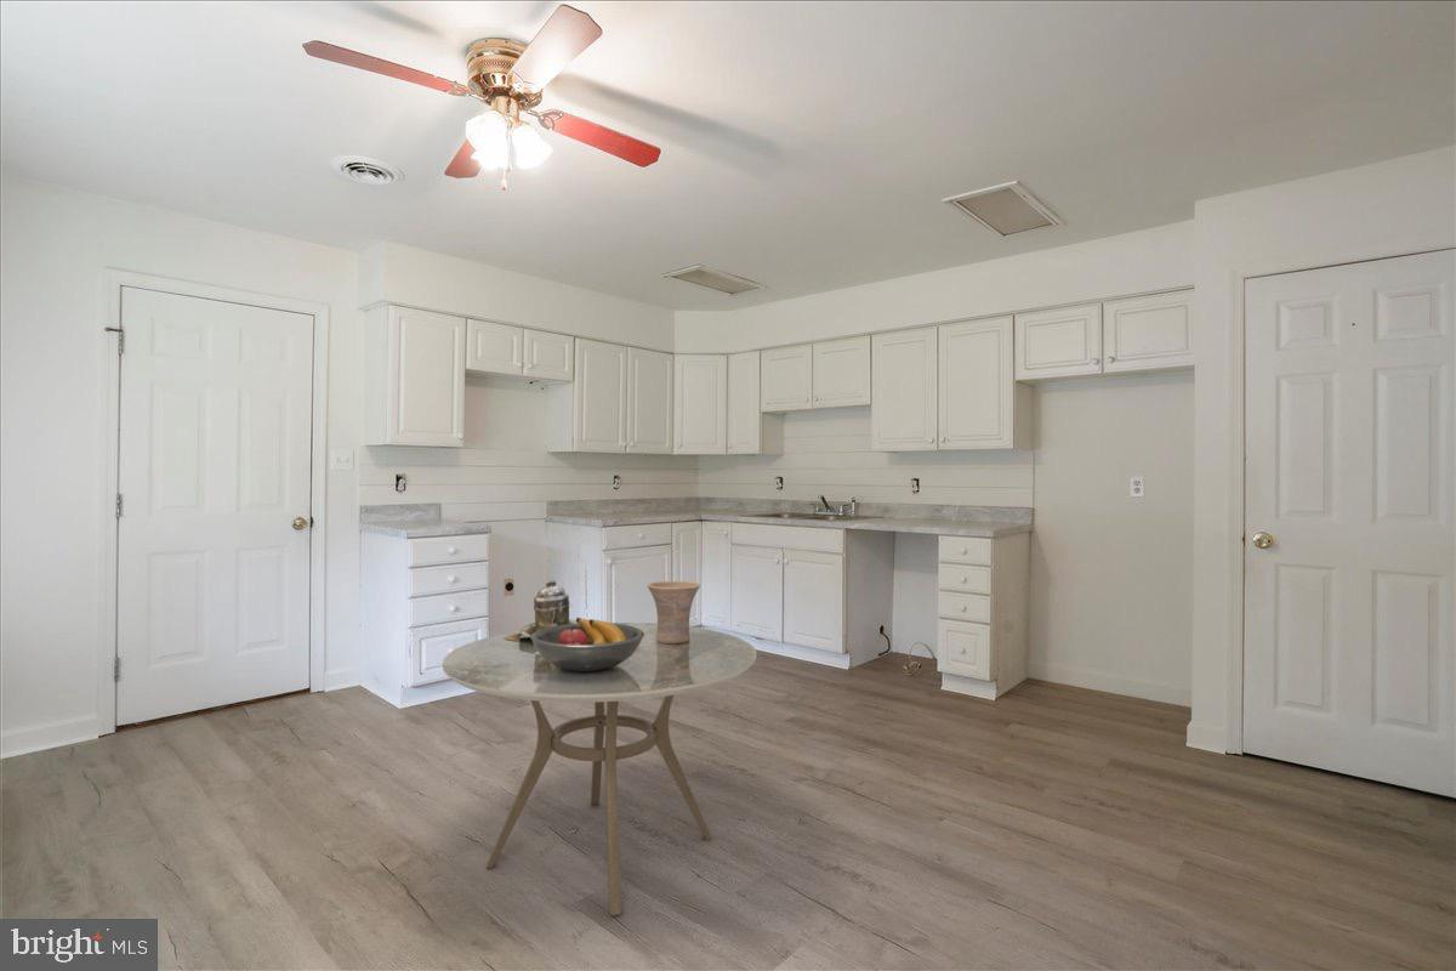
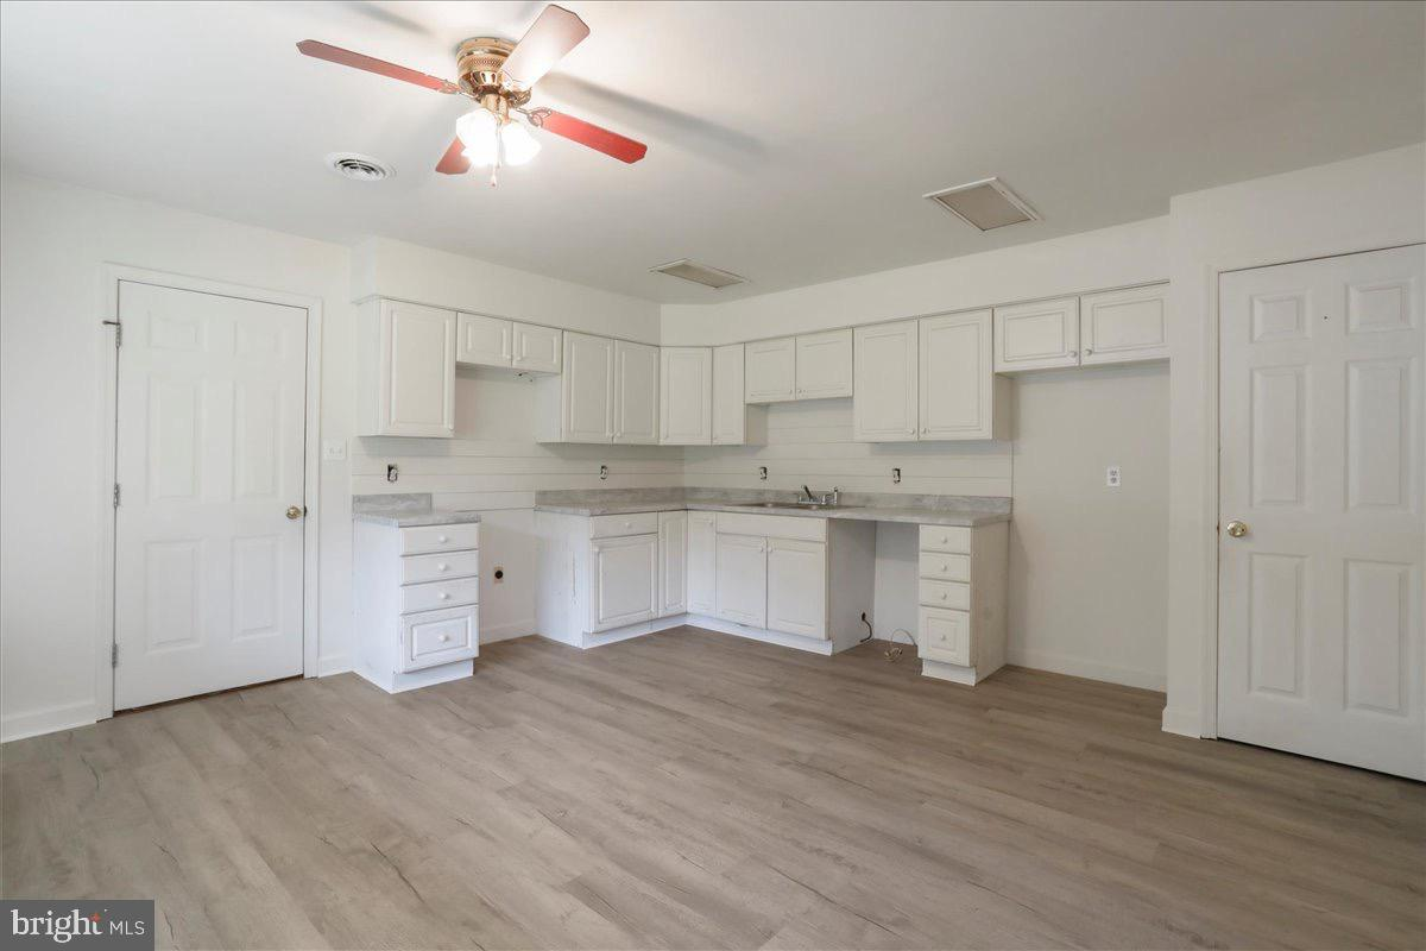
- vase (673, 612)
- fruit bowl (587, 645)
- teapot (552, 607)
- dining table (604, 750)
